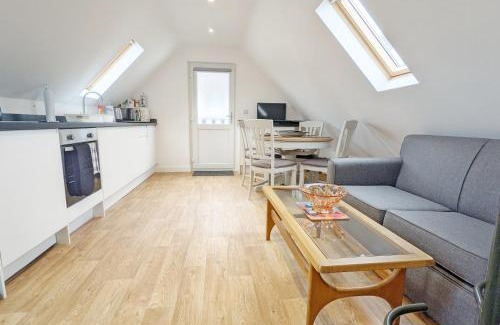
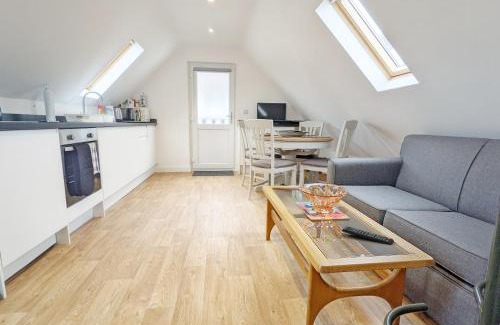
+ remote control (366, 235)
